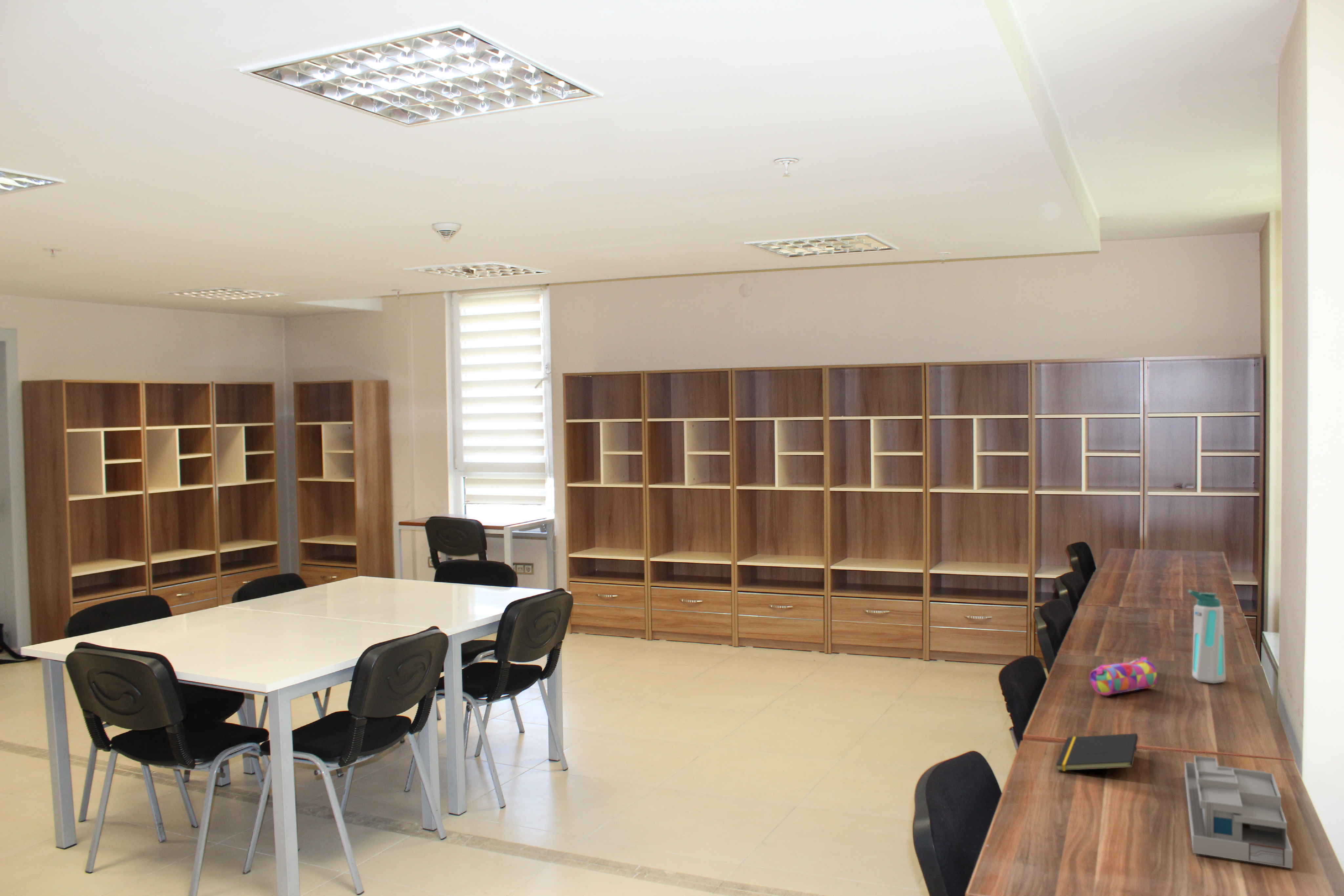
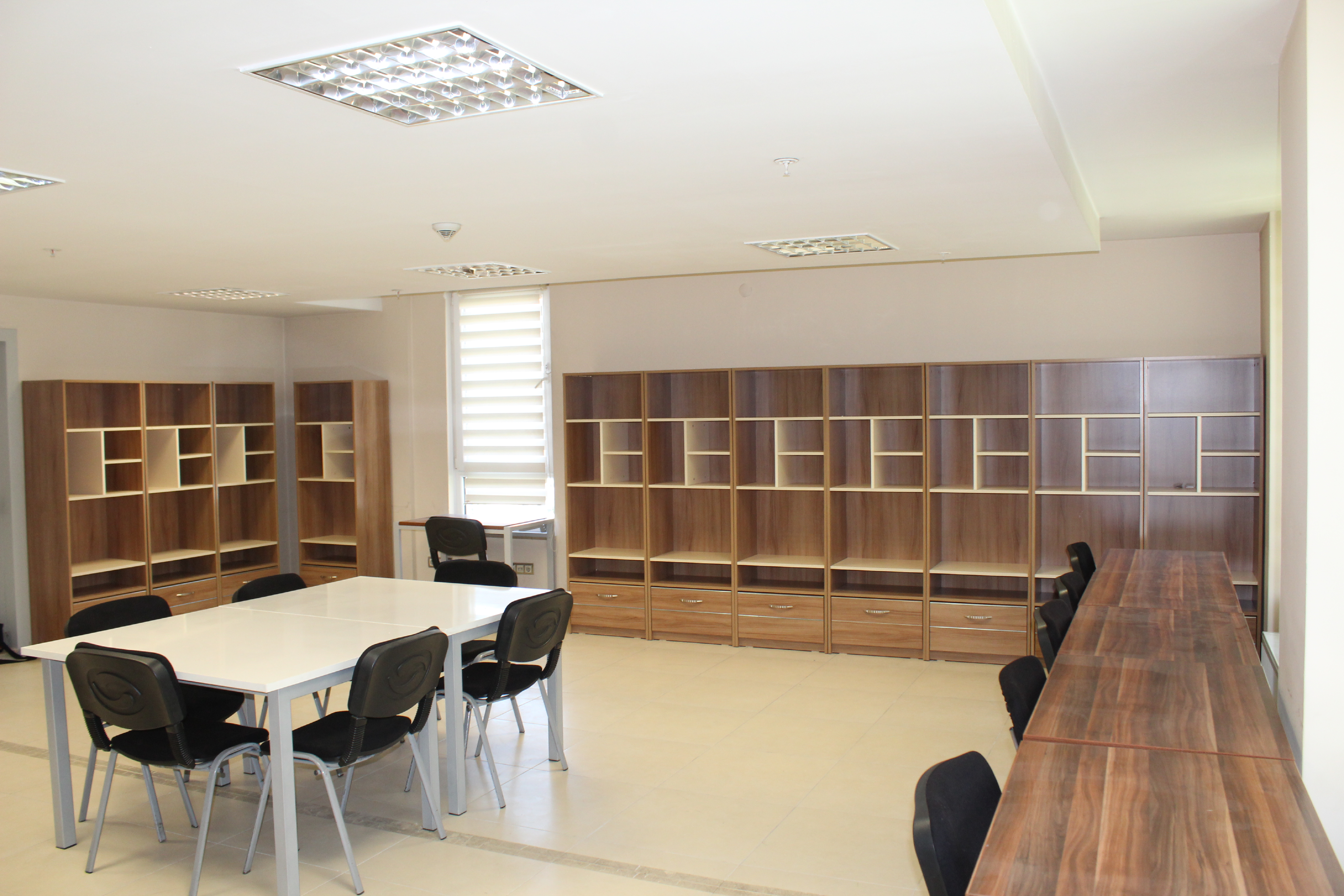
- notepad (1098, 752)
- water bottle (1206, 636)
- desk organizer (1232, 797)
- pencil case (1124, 676)
